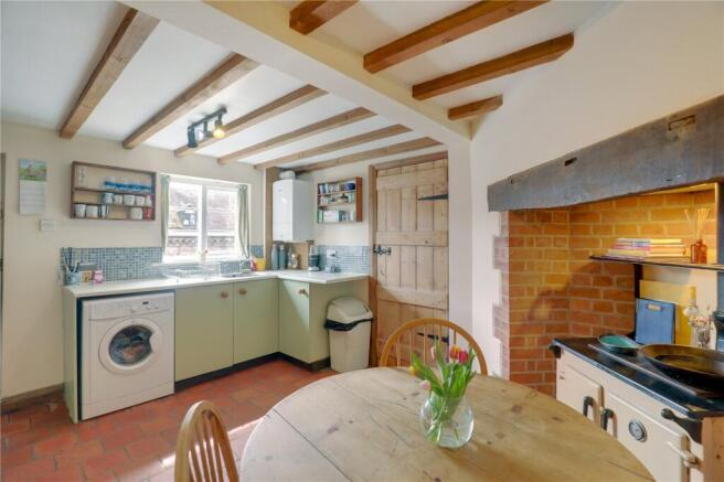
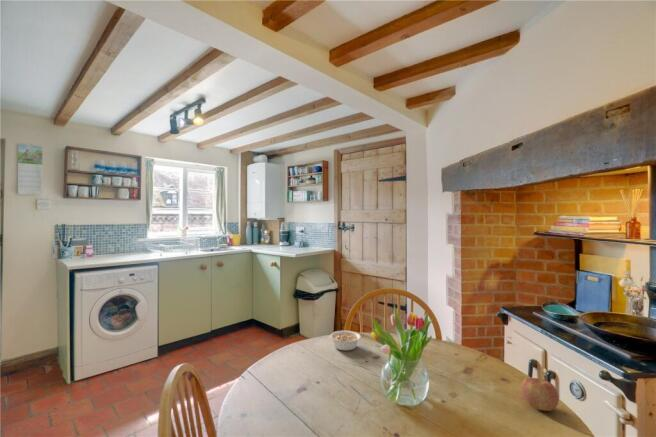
+ legume (346, 340)
+ apple (539, 393)
